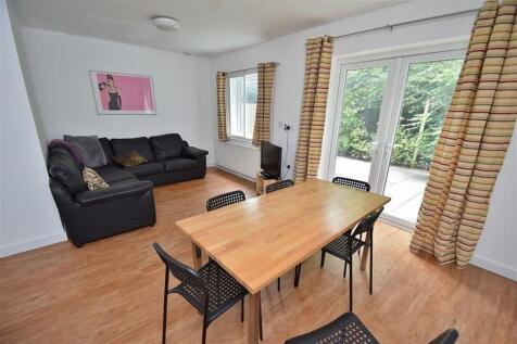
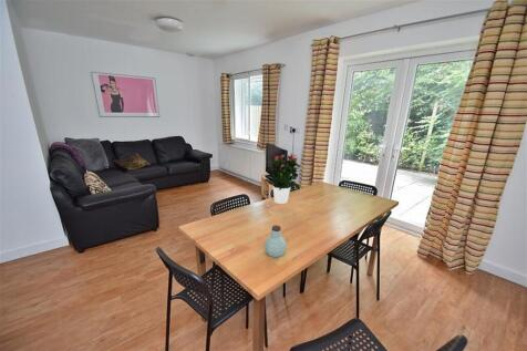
+ jar (276, 239)
+ potted flower (282, 177)
